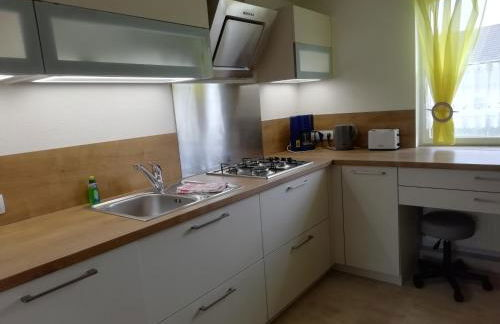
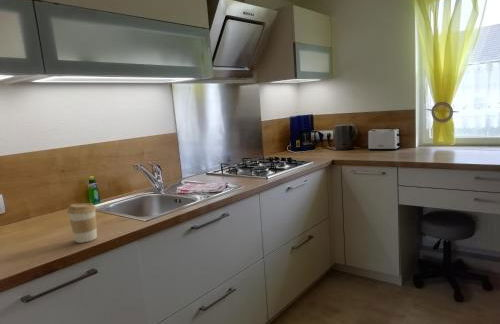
+ coffee cup (83, 221)
